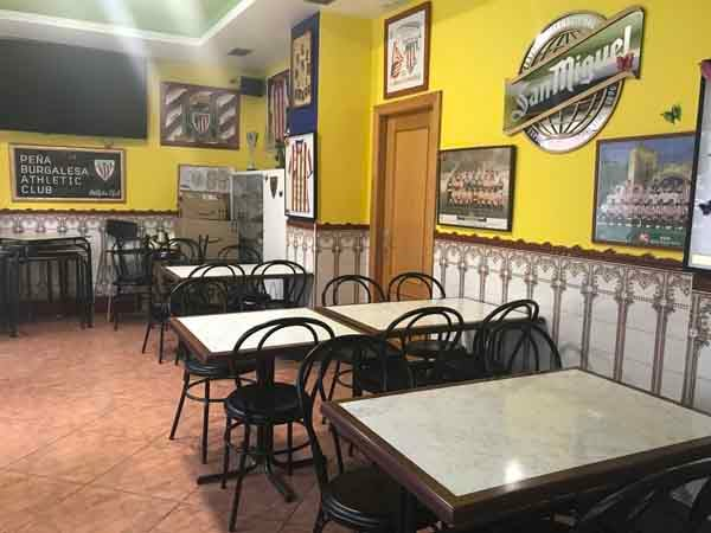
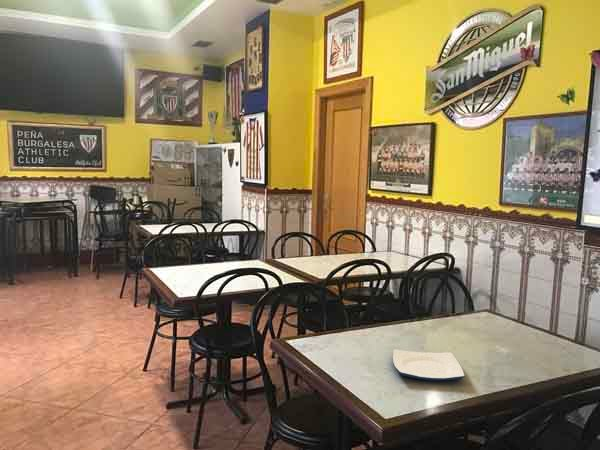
+ plate (426, 366)
